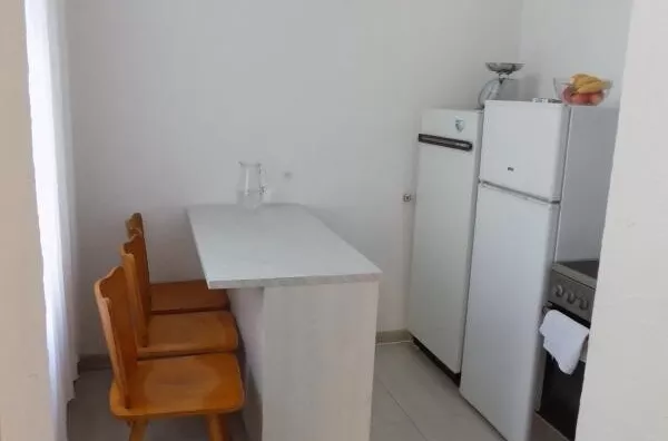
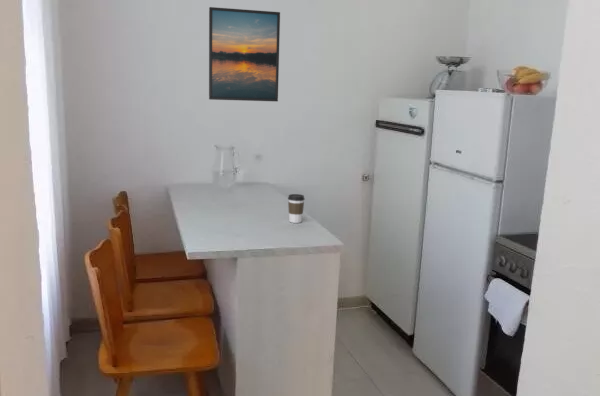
+ coffee cup (295, 208)
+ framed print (244, 55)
